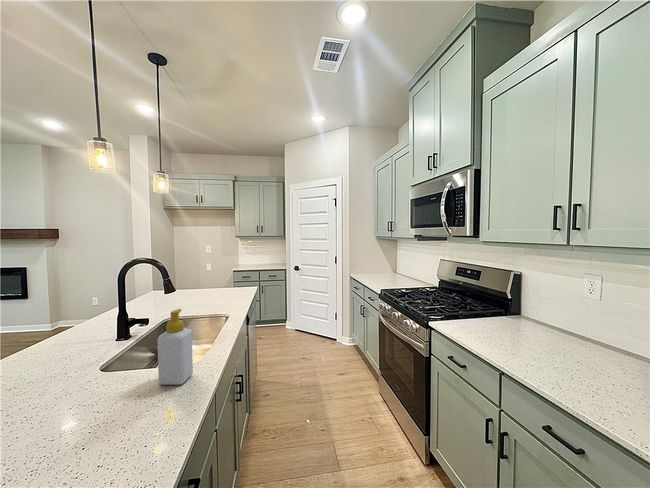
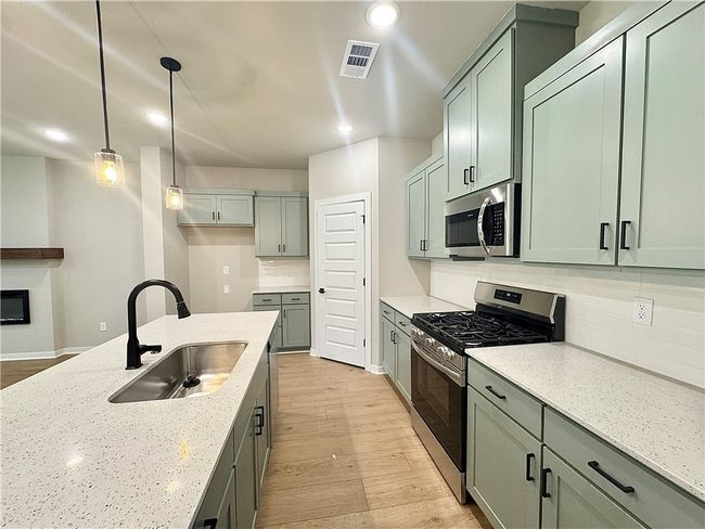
- soap bottle (175, 345)
